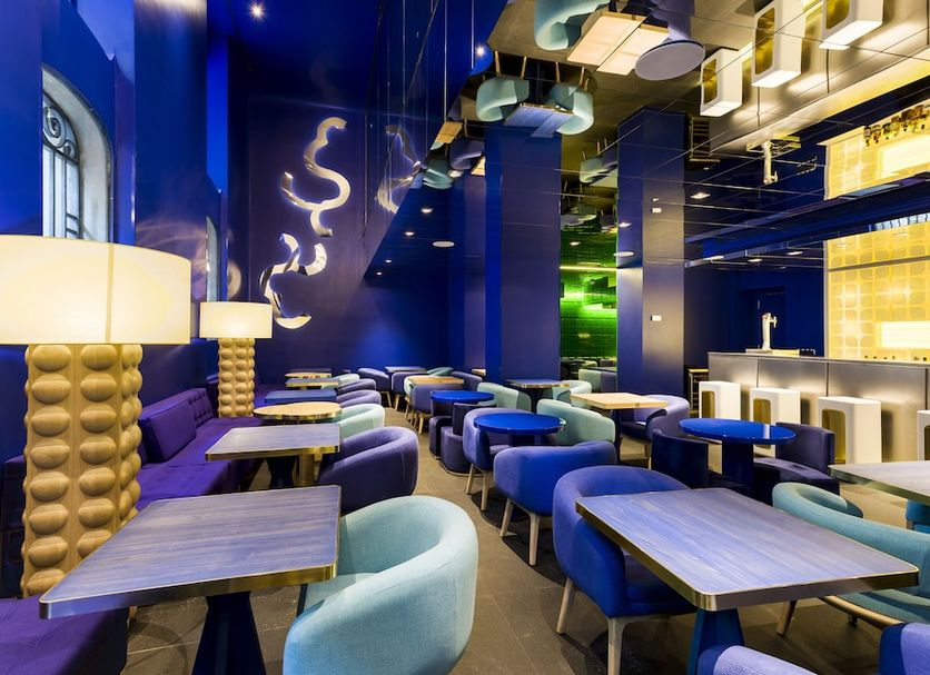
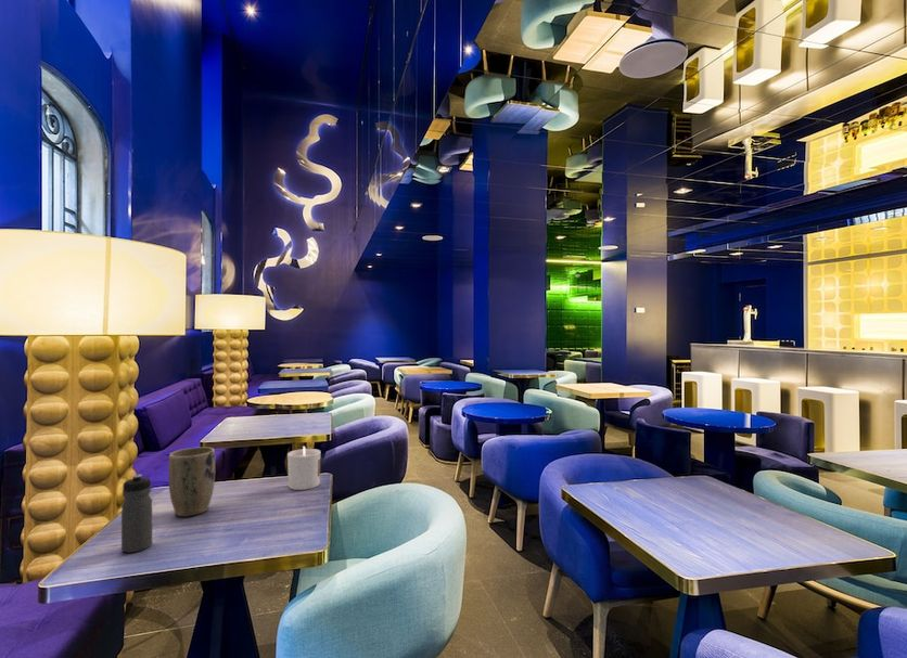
+ water bottle (137, 511)
+ plant pot (192, 481)
+ candle (304, 465)
